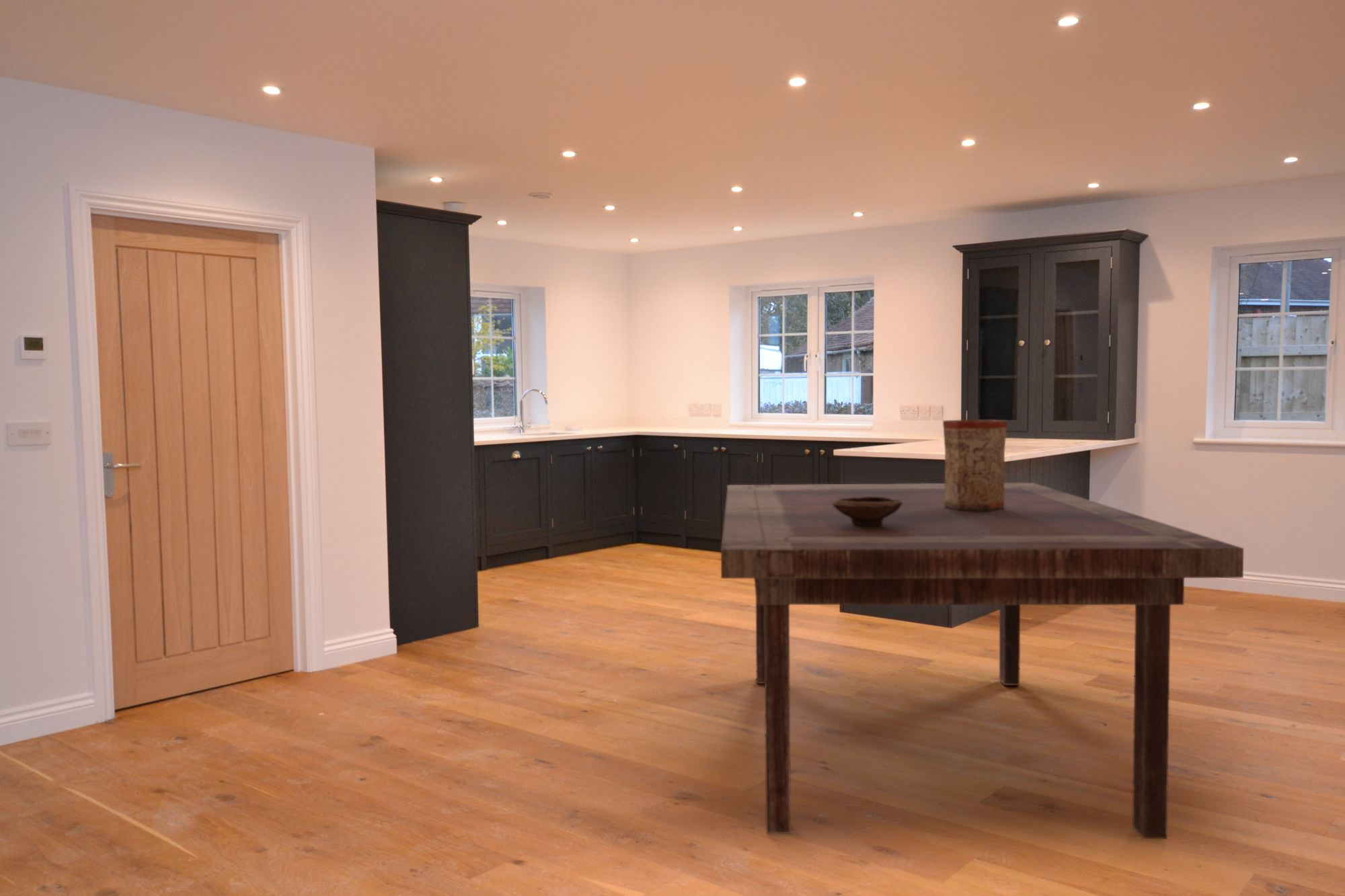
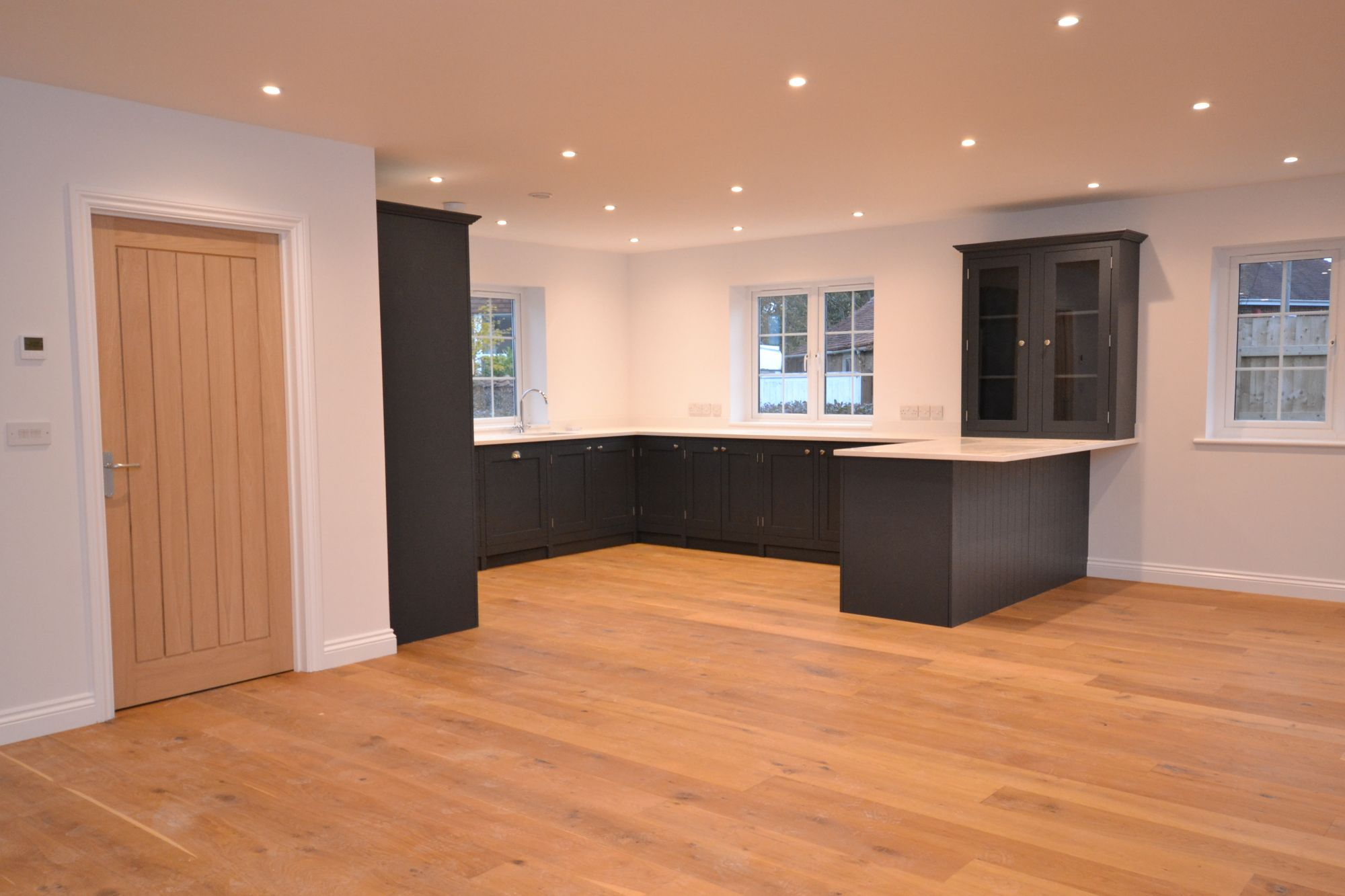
- dining table (915, 604)
- vase (974, 464)
- bowl (866, 510)
